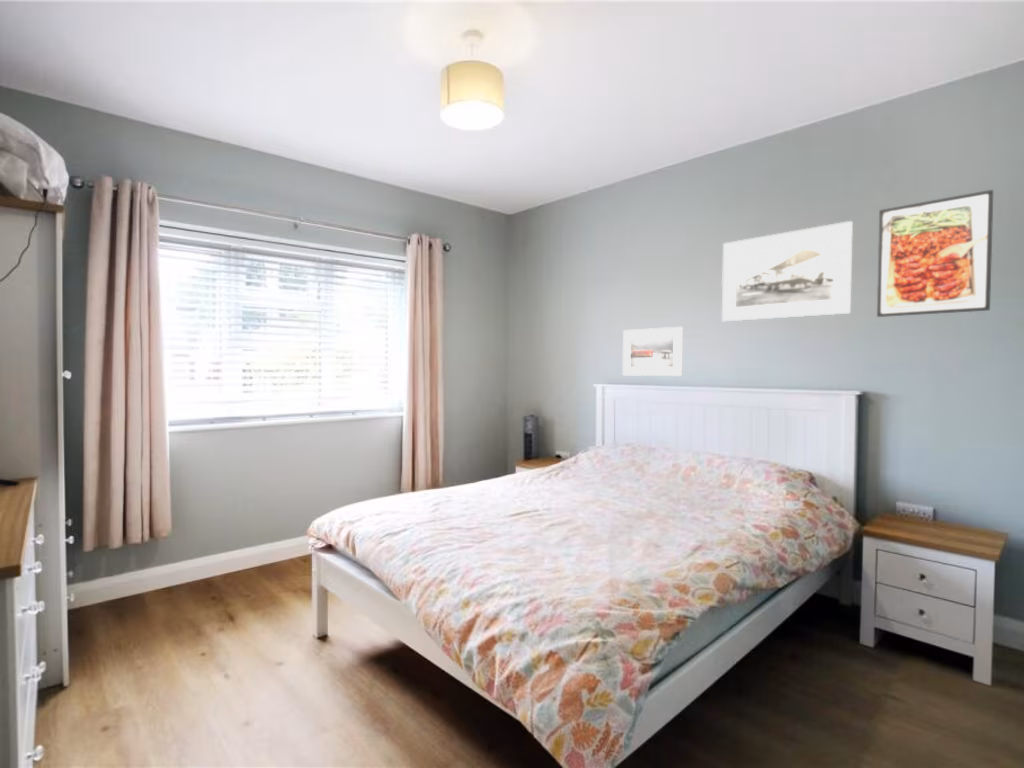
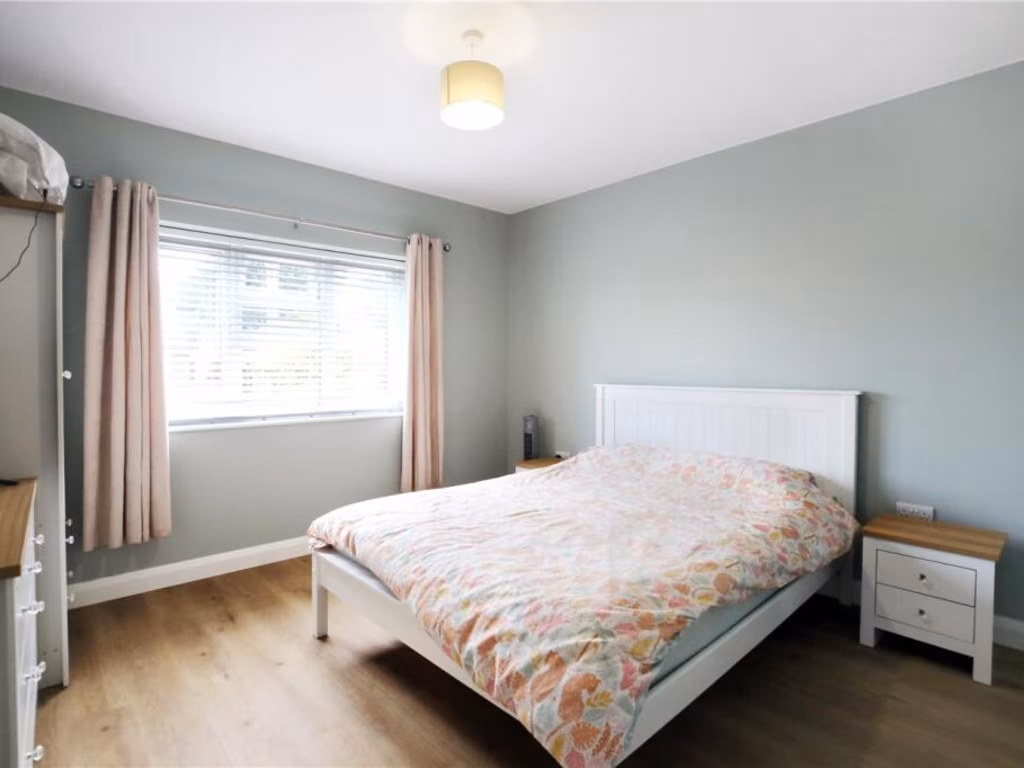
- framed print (651, 352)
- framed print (931, 257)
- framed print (781, 275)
